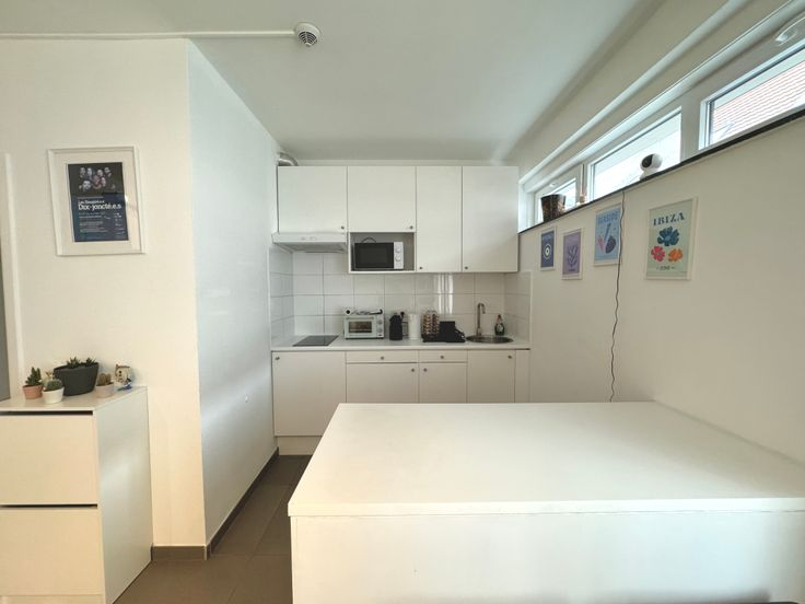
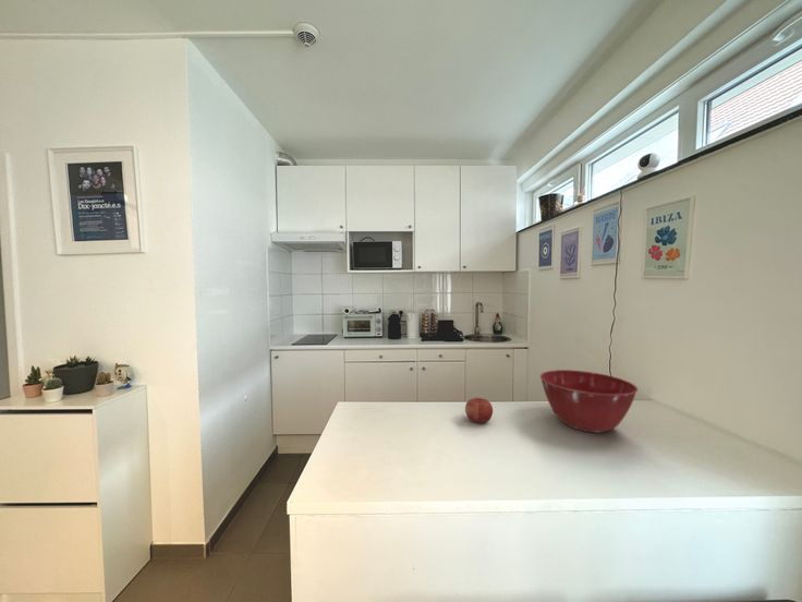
+ mixing bowl (584, 401)
+ fruit (478, 408)
